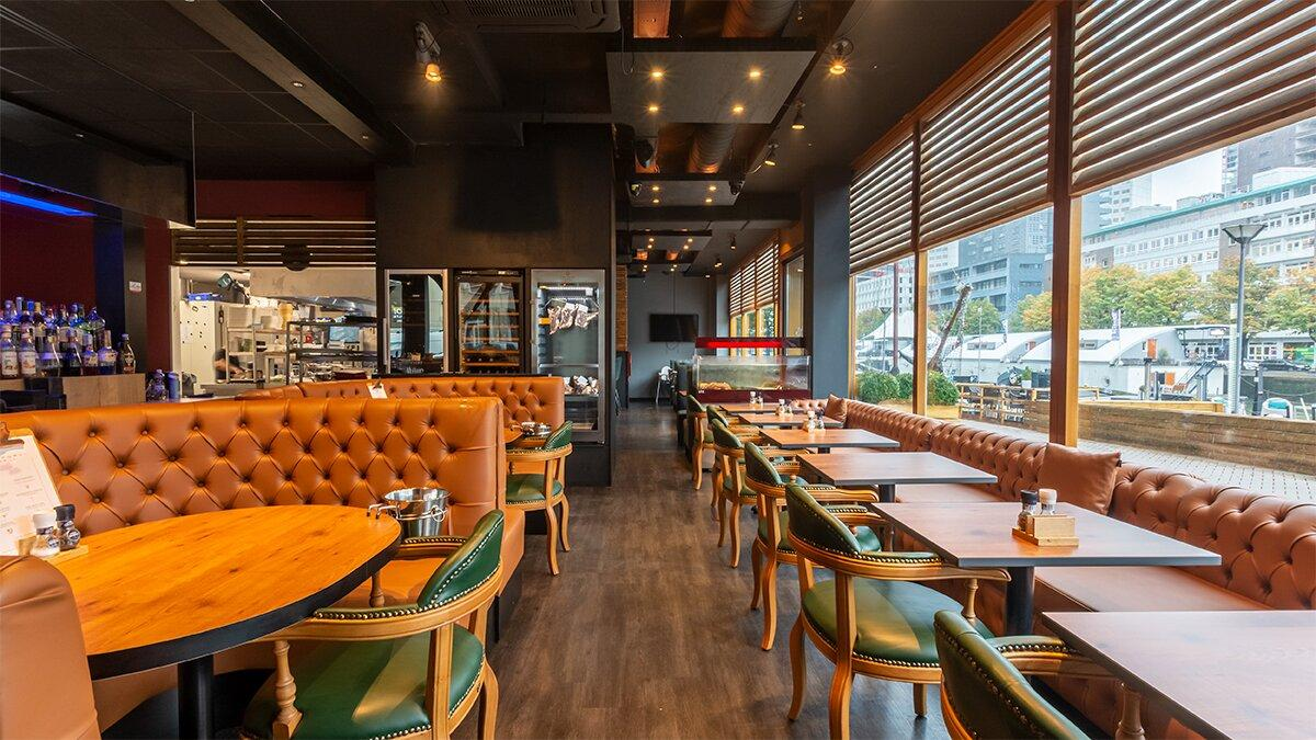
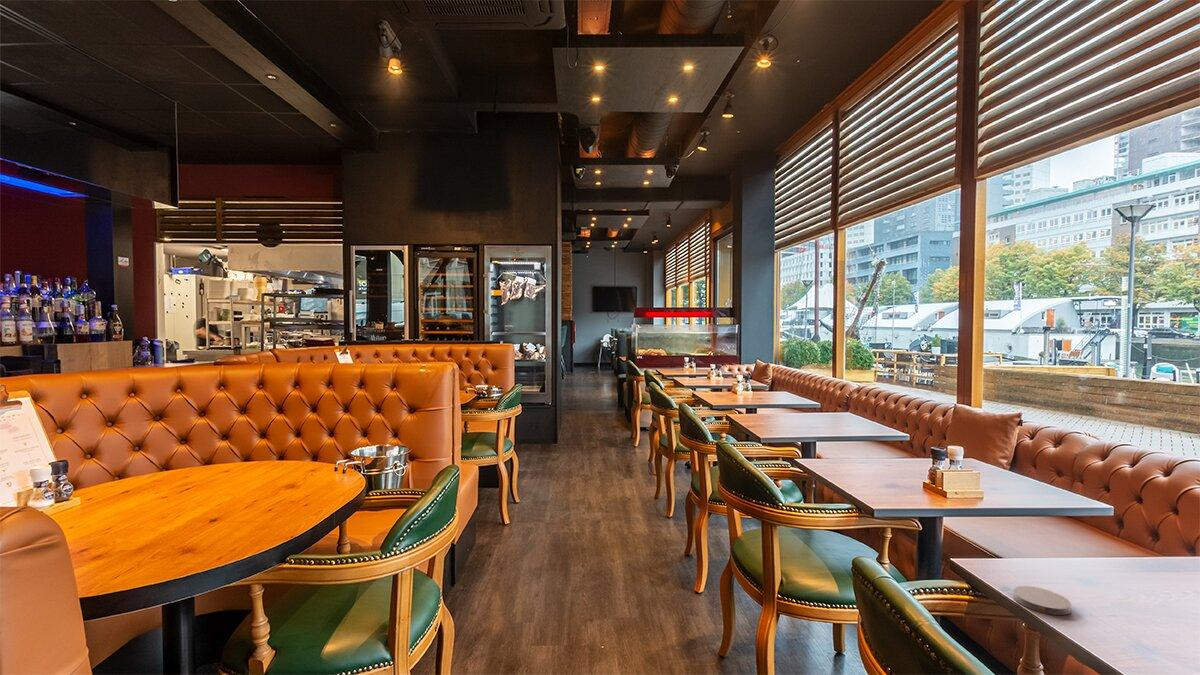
+ coaster (1041, 599)
